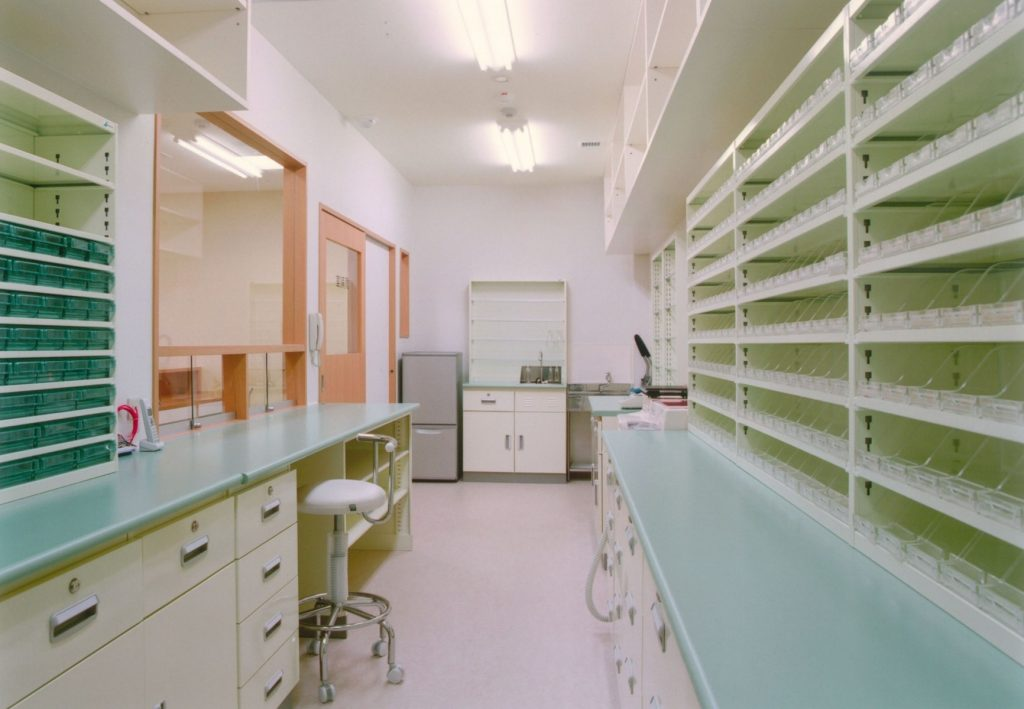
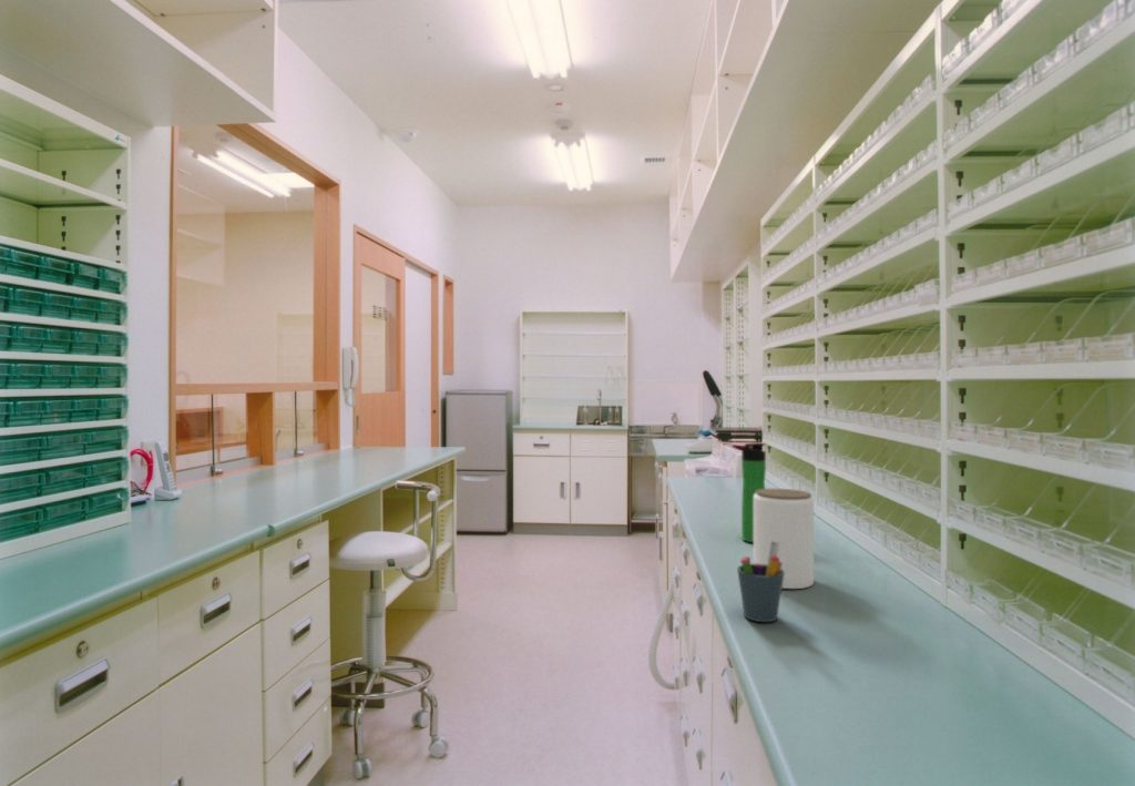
+ jar (783, 535)
+ bottle (749, 491)
+ pen holder (760, 581)
